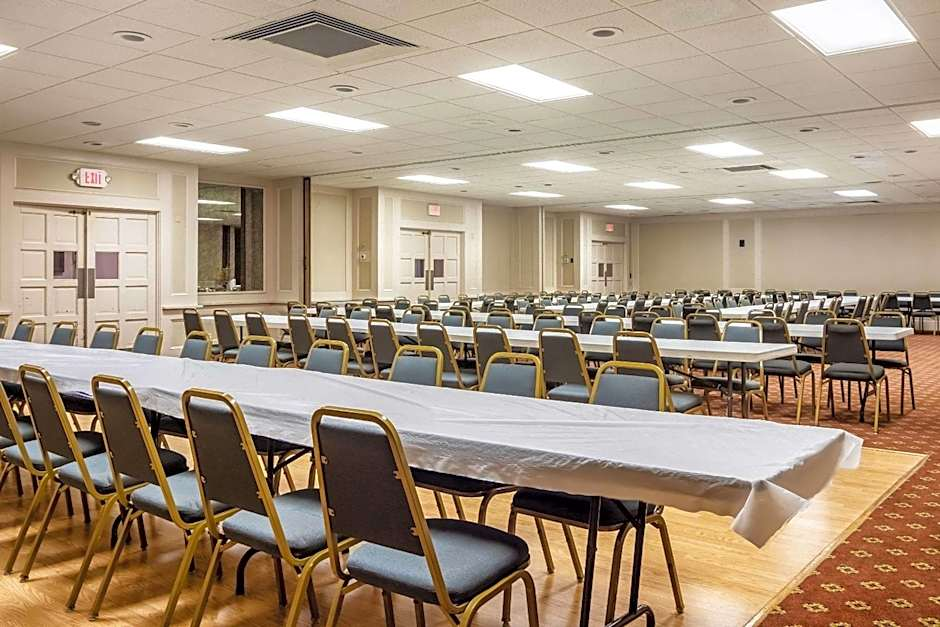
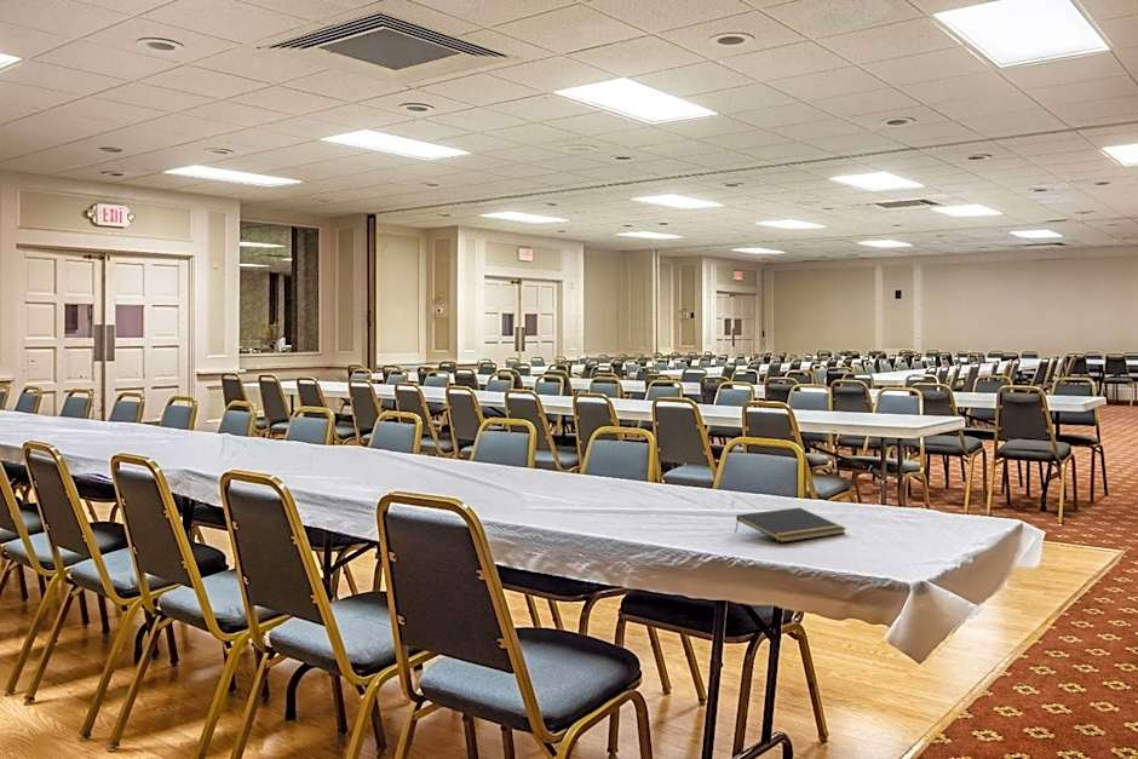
+ notepad (791, 523)
